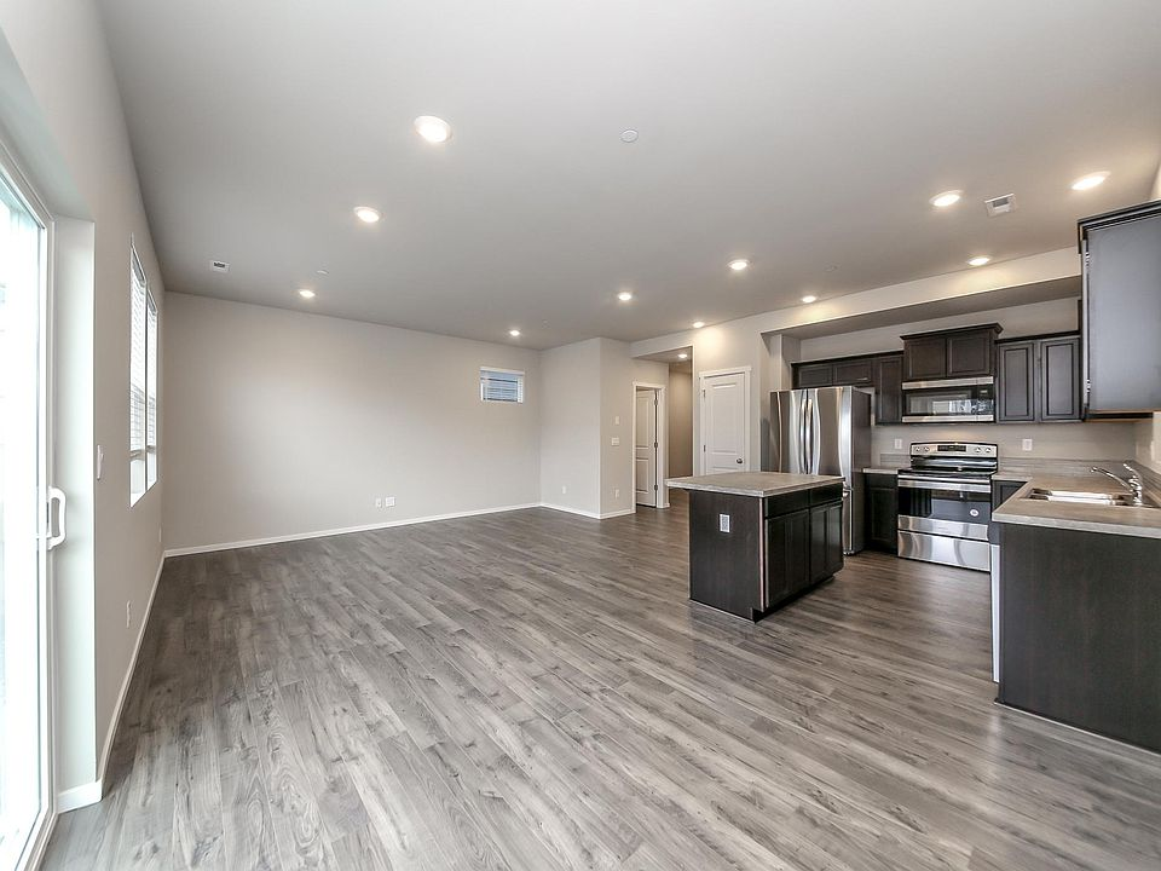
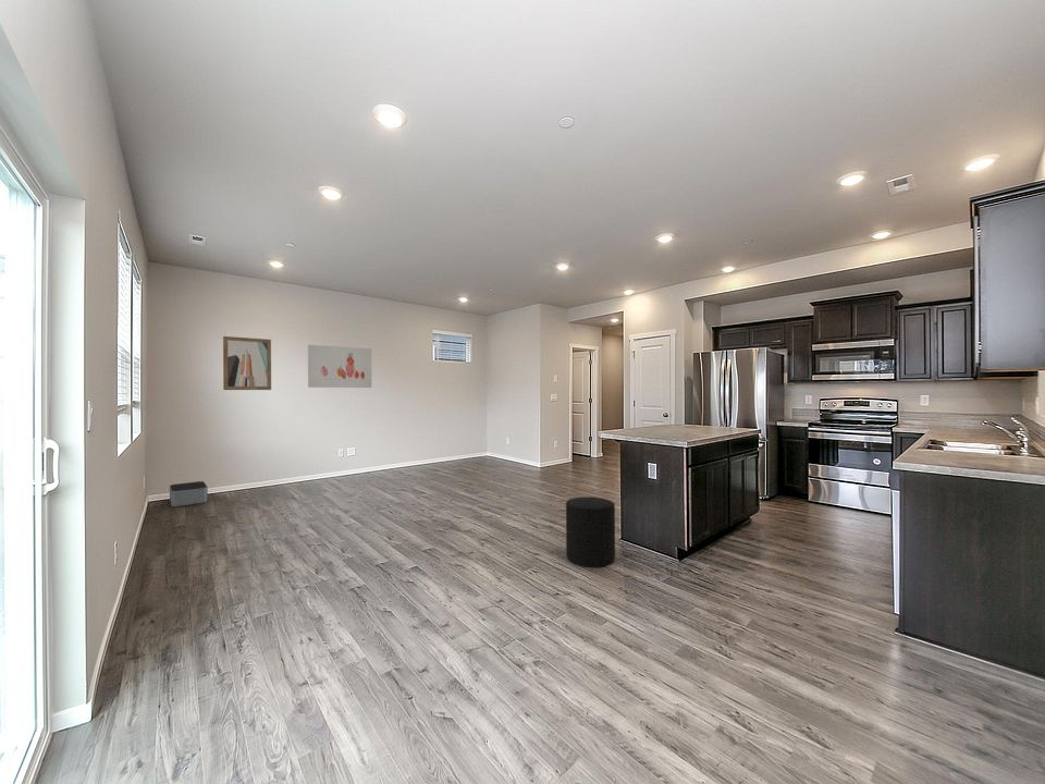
+ storage bin (188, 493)
+ wall art (247, 364)
+ stool (590, 528)
+ wall art (341, 367)
